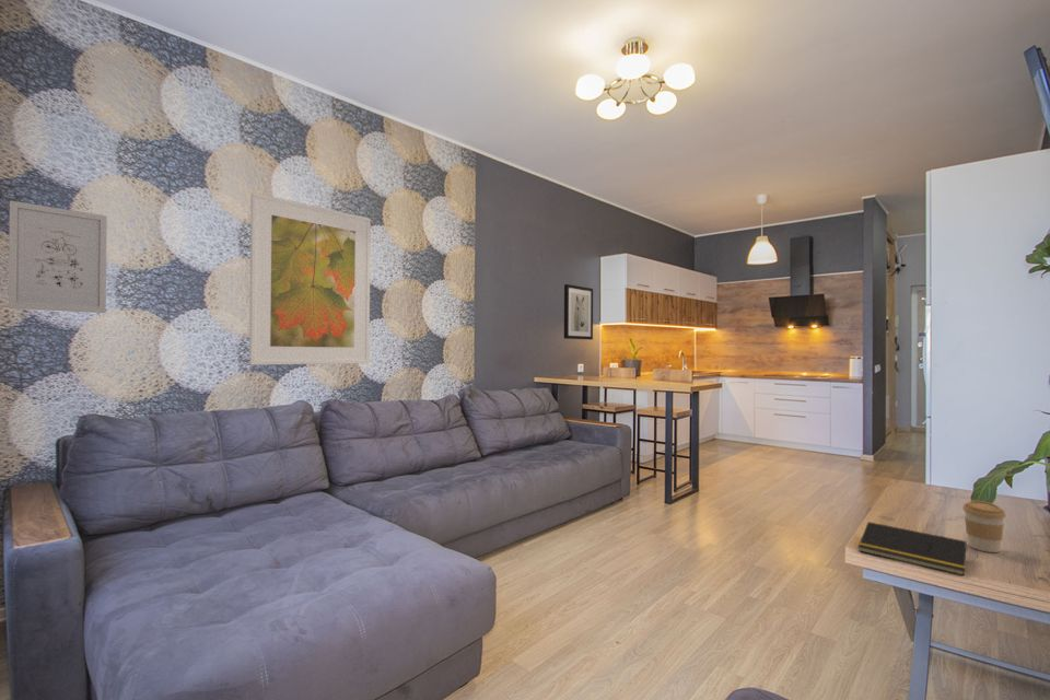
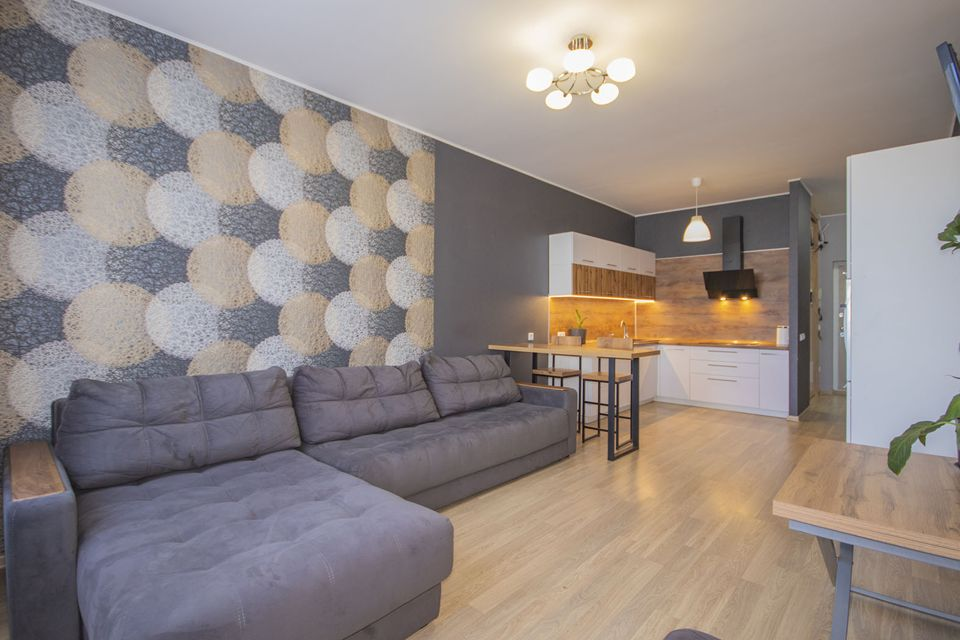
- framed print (315, 284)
- wall art (59, 259)
- wall art (579, 313)
- notepad (911, 546)
- coffee cup (983, 525)
